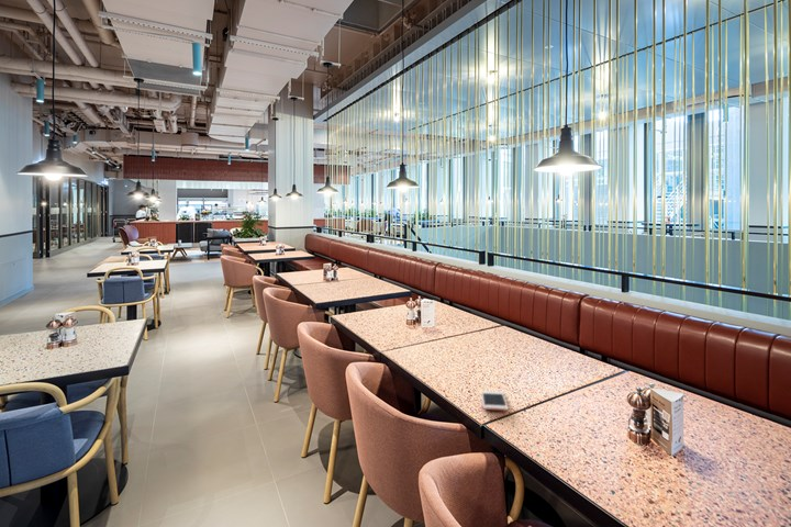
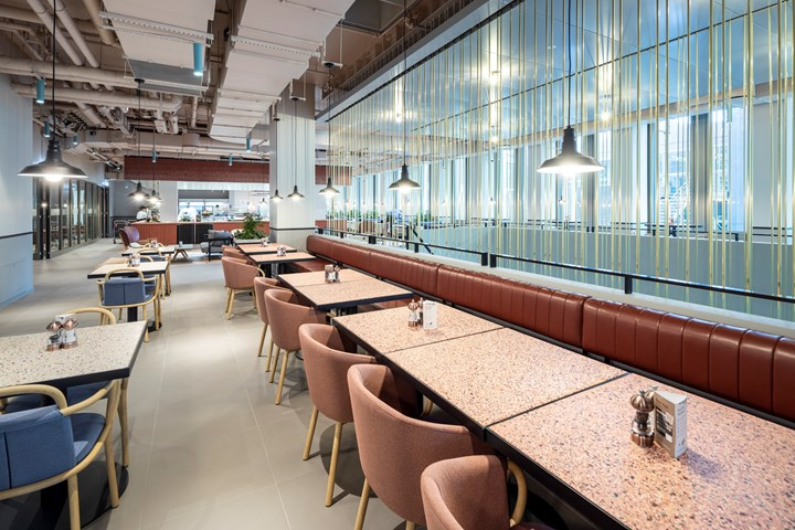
- cell phone (493, 400)
